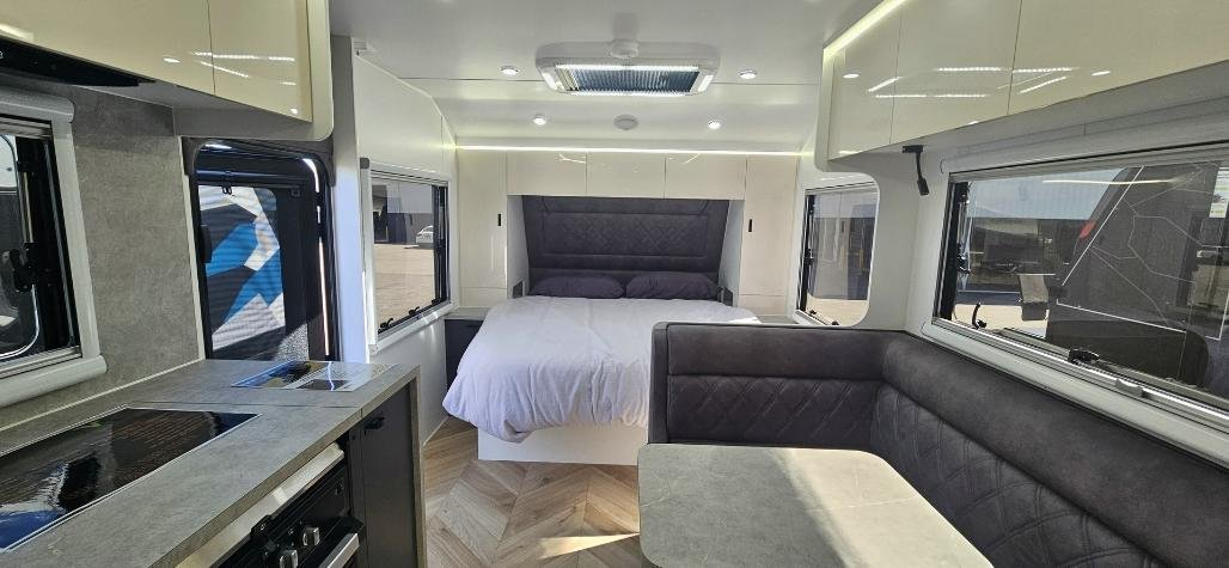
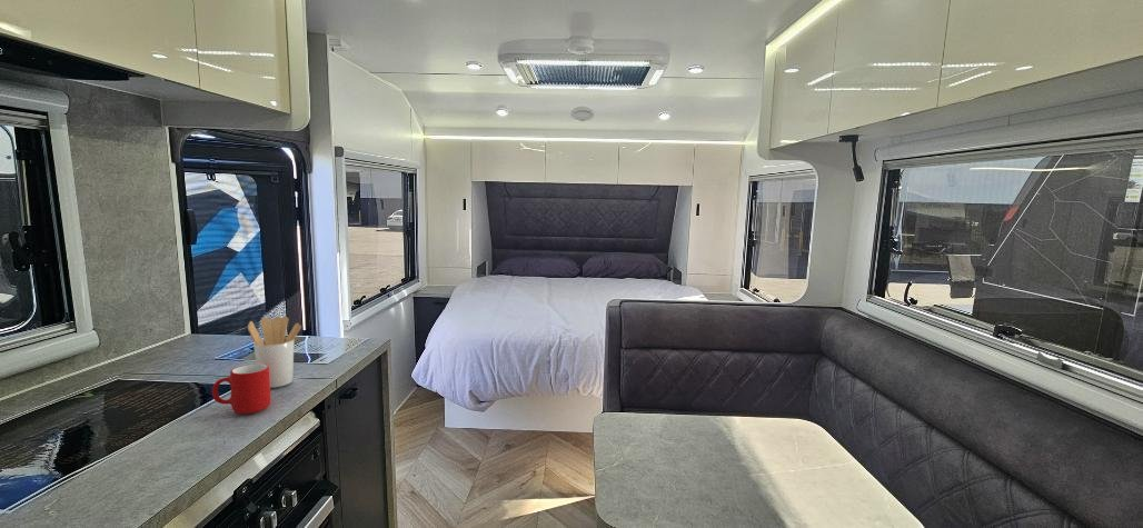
+ utensil holder (275, 349)
+ cup (241, 389)
